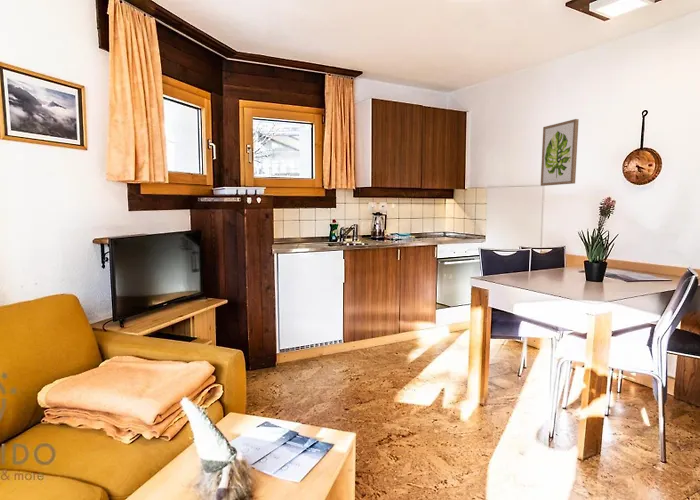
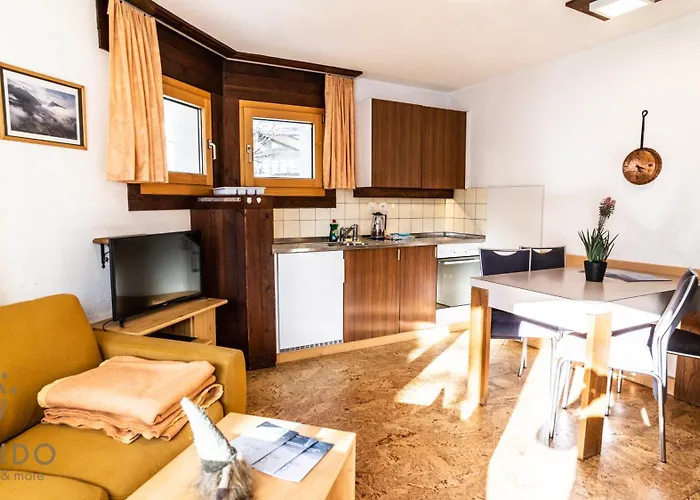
- wall art (558, 154)
